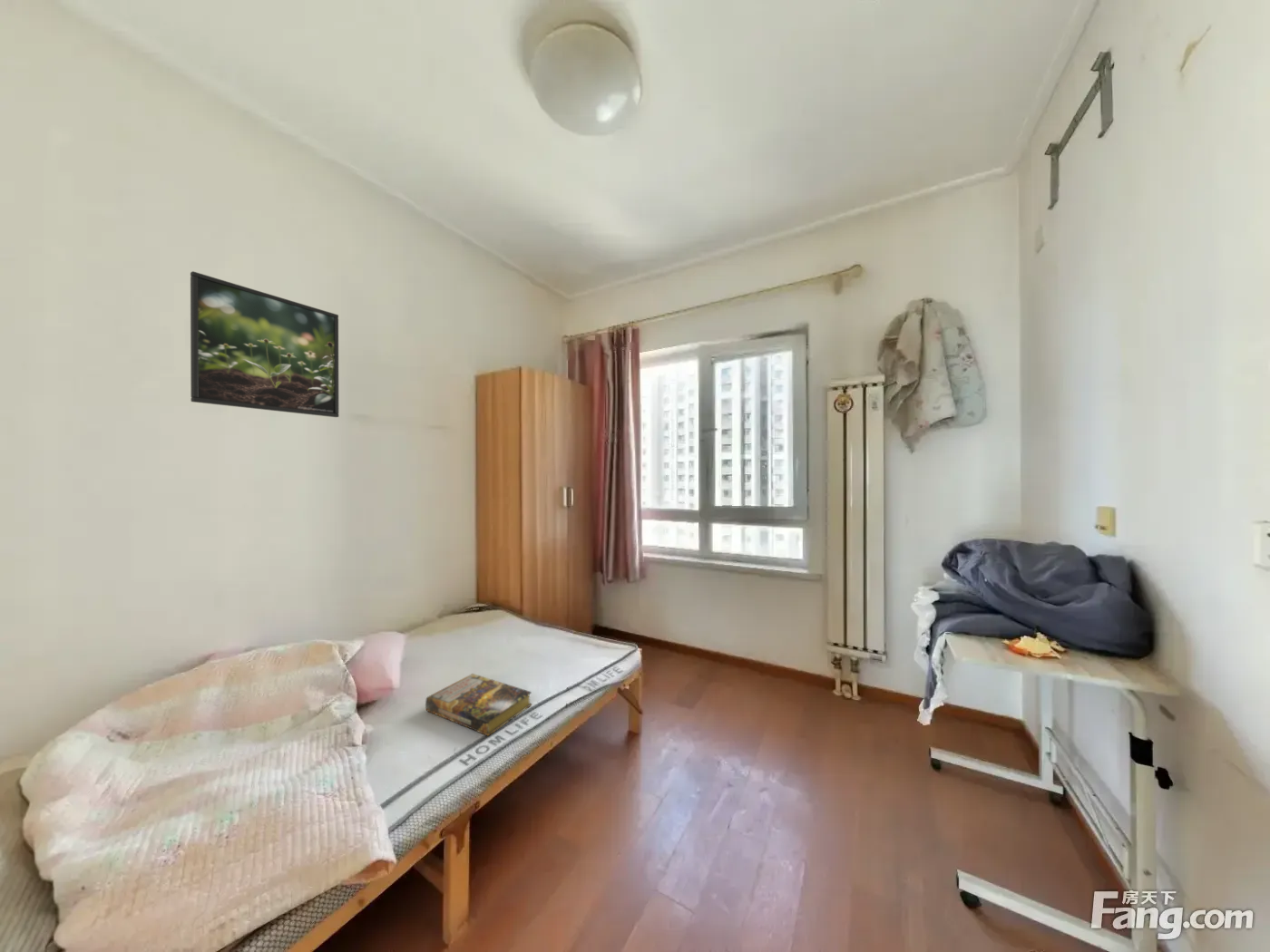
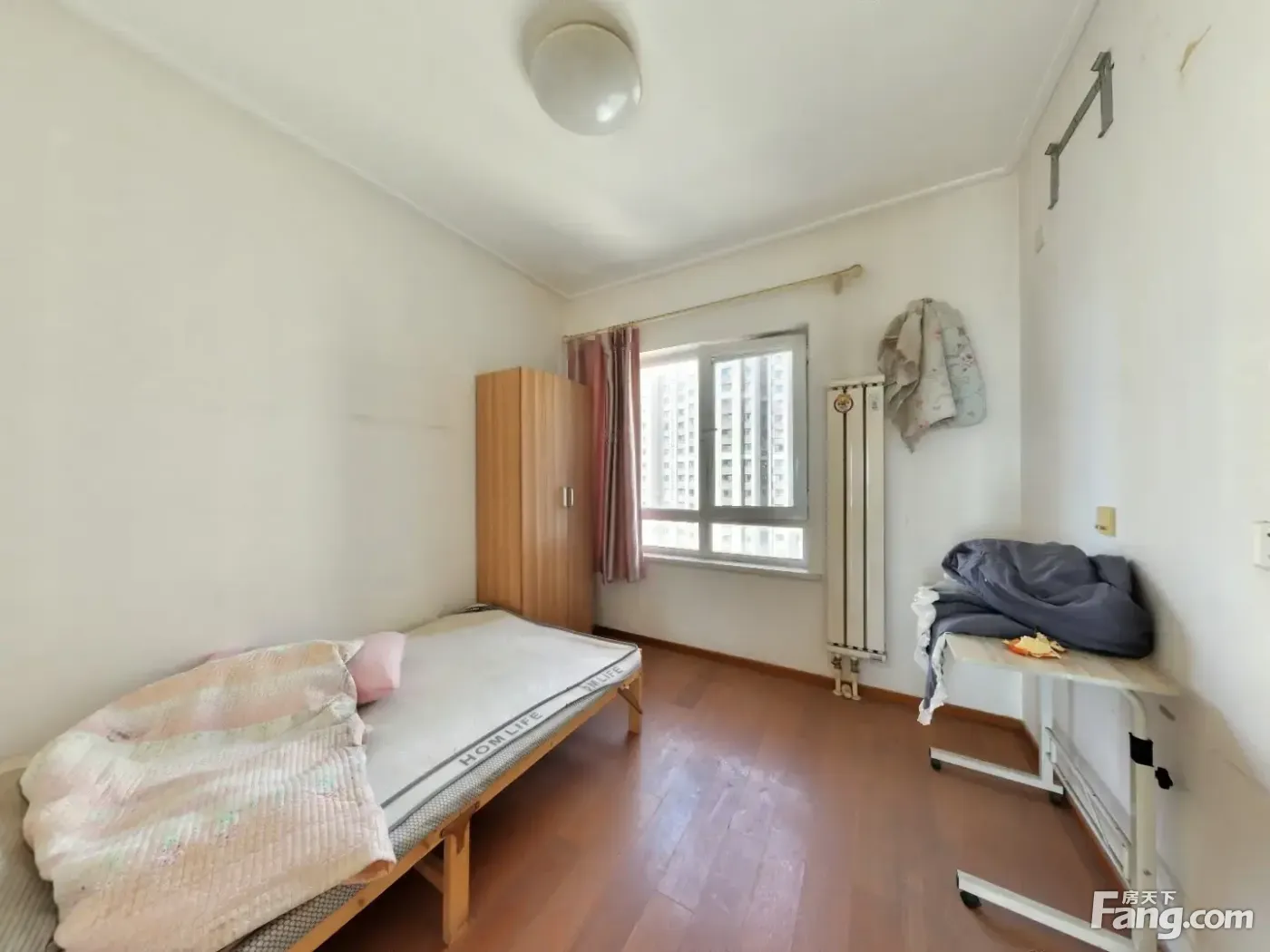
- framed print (273, 353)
- book (479, 701)
